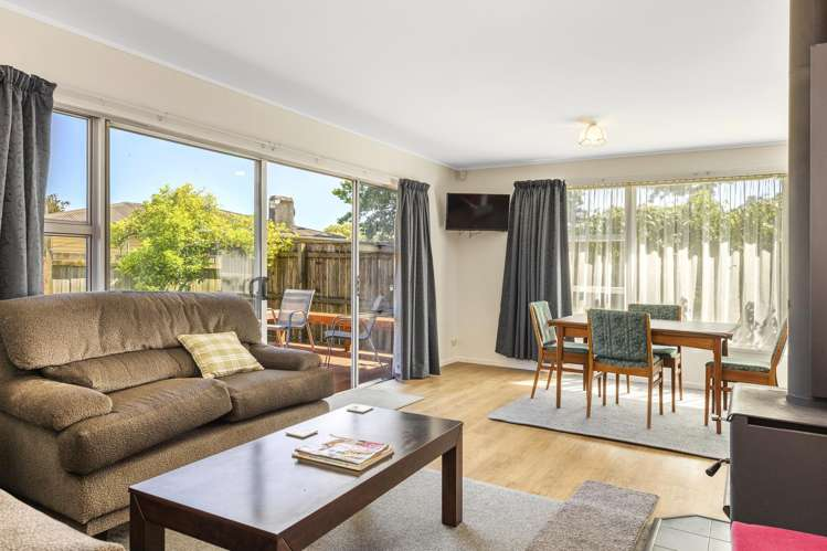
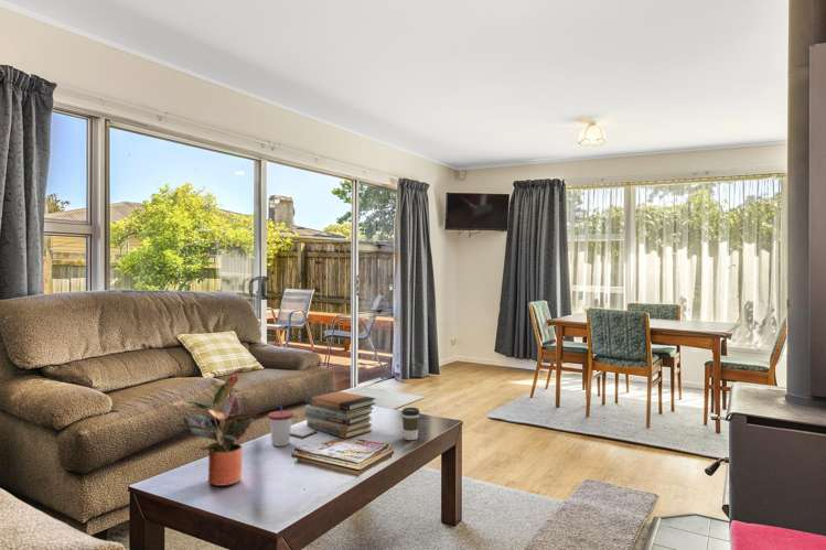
+ coffee cup (410, 423)
+ book stack (339, 412)
+ cup (280, 424)
+ potted plant (214, 431)
